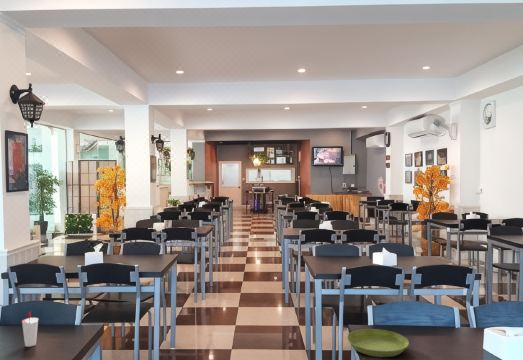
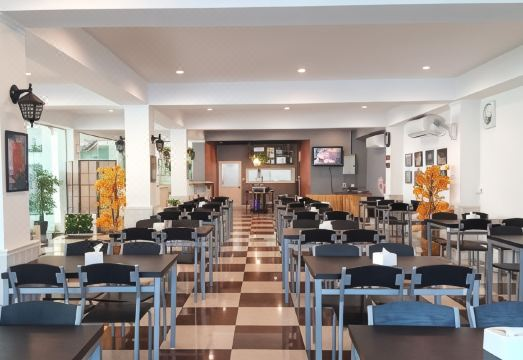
- cup (30, 328)
- saucer (377, 343)
